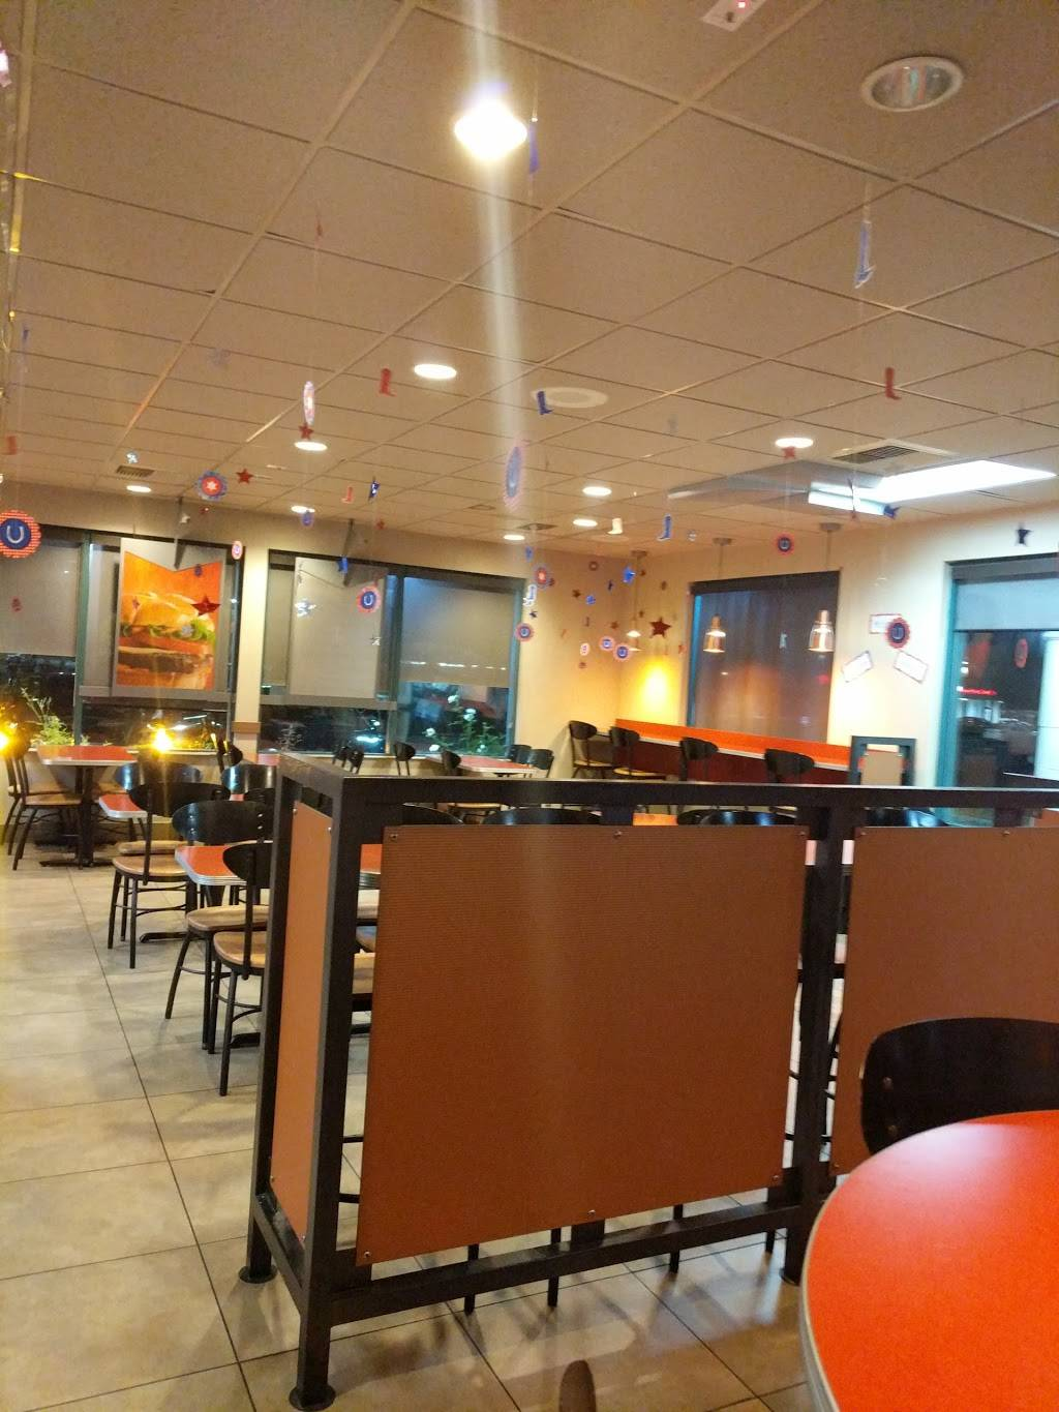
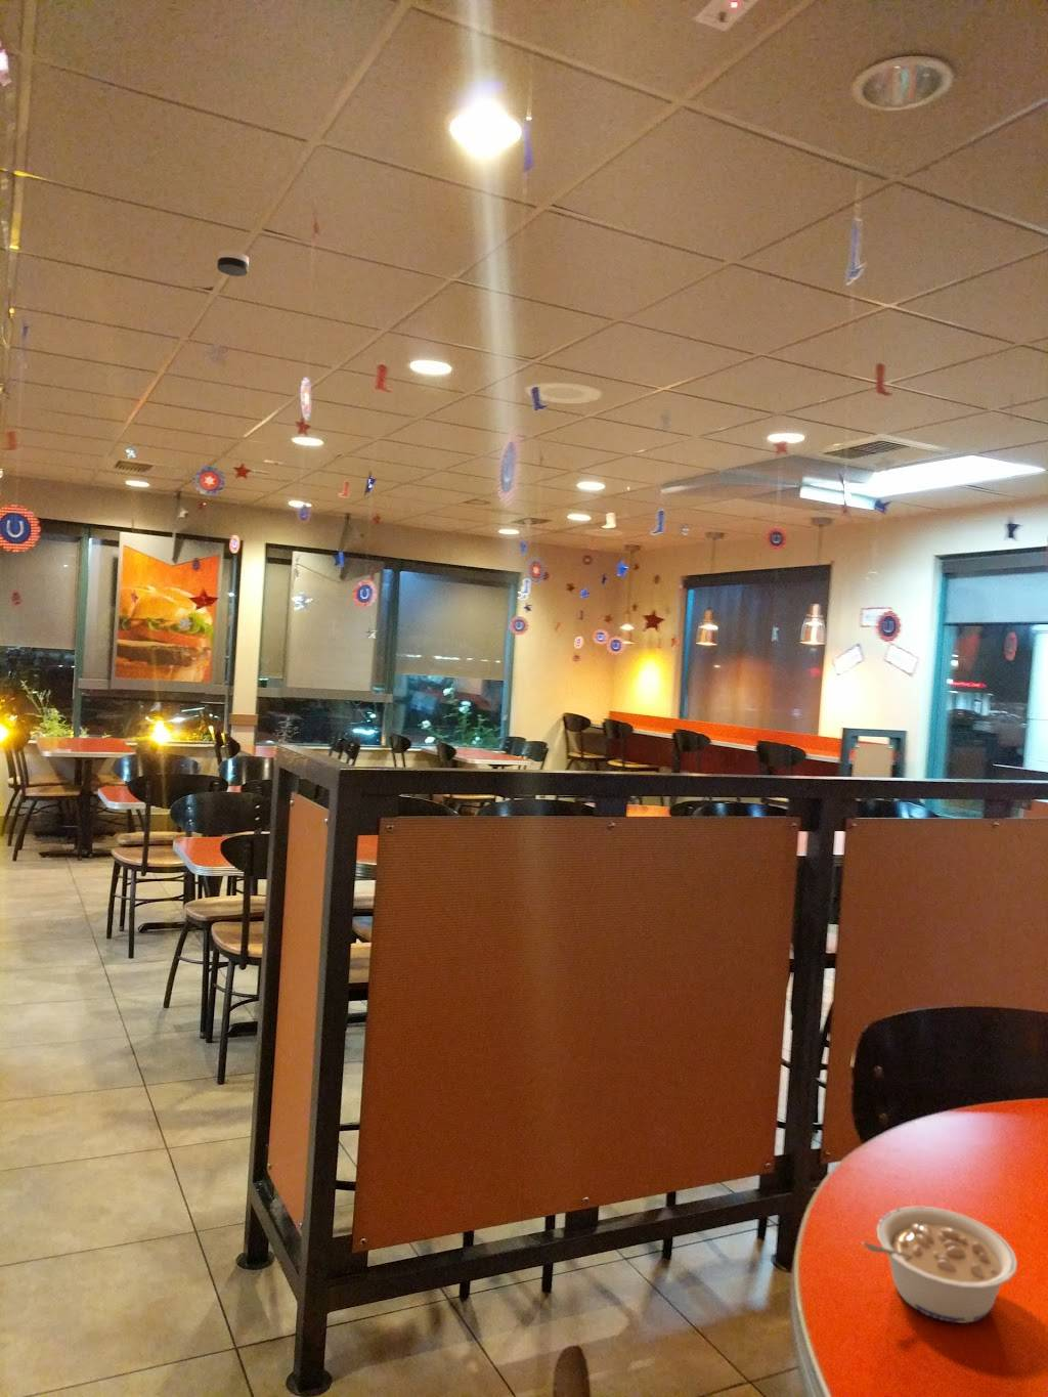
+ smoke detector (232, 263)
+ legume (941, 1265)
